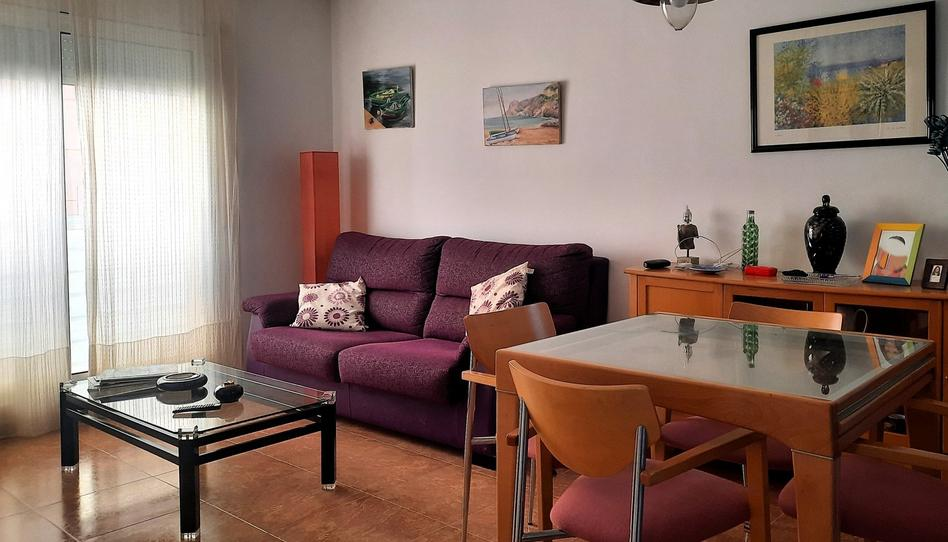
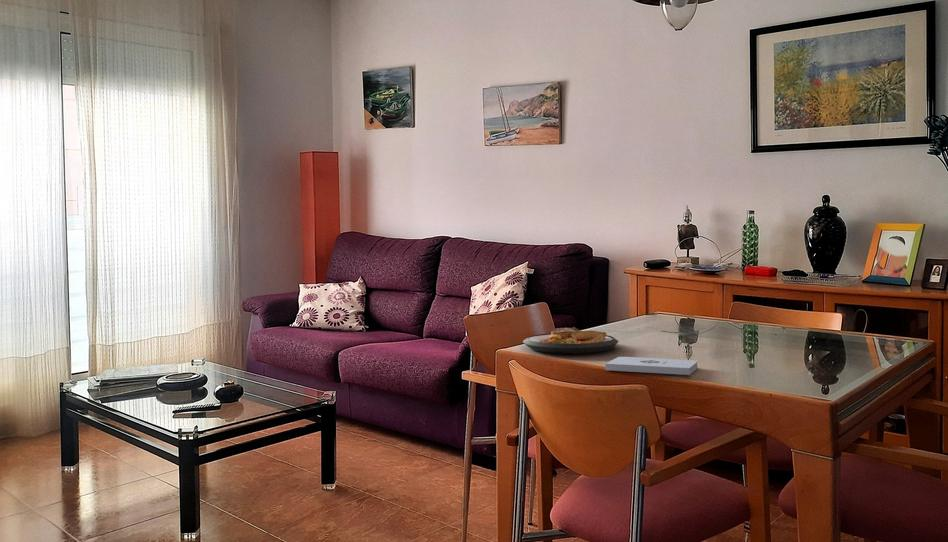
+ notepad (652, 365)
+ plate (570, 338)
